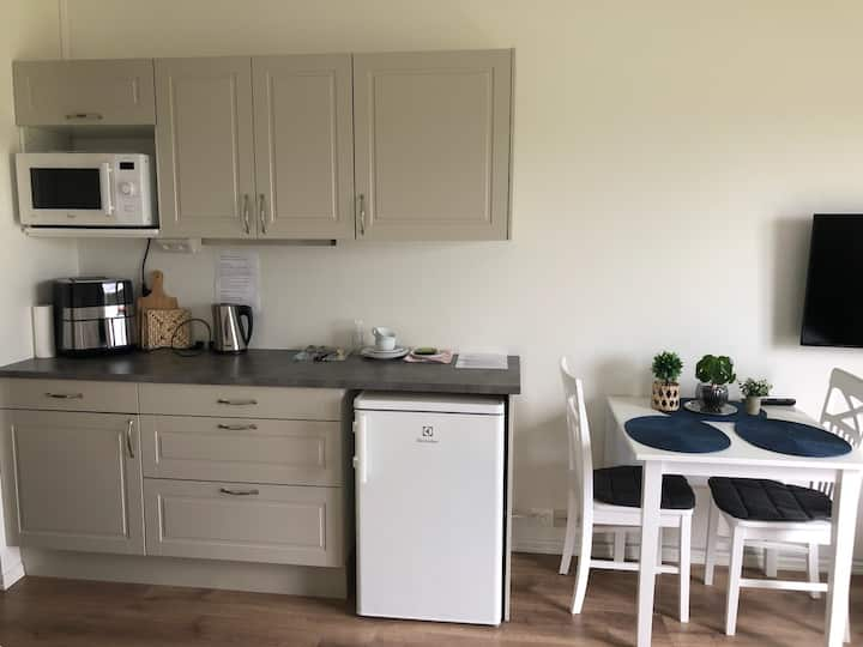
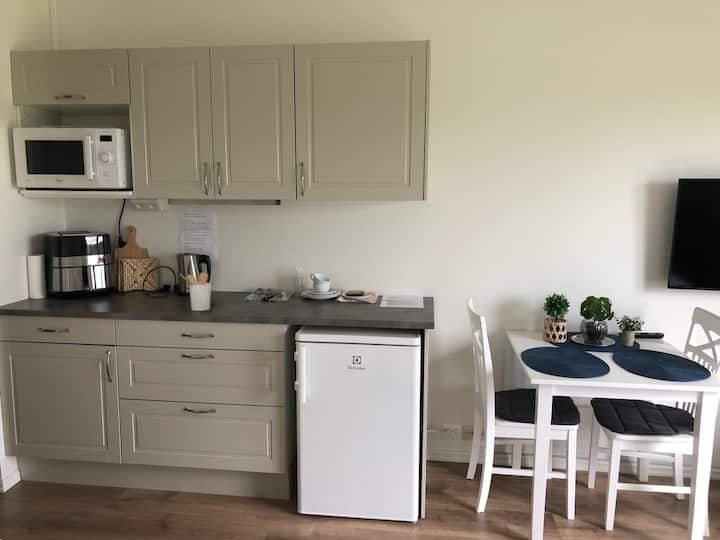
+ utensil holder (195, 290)
